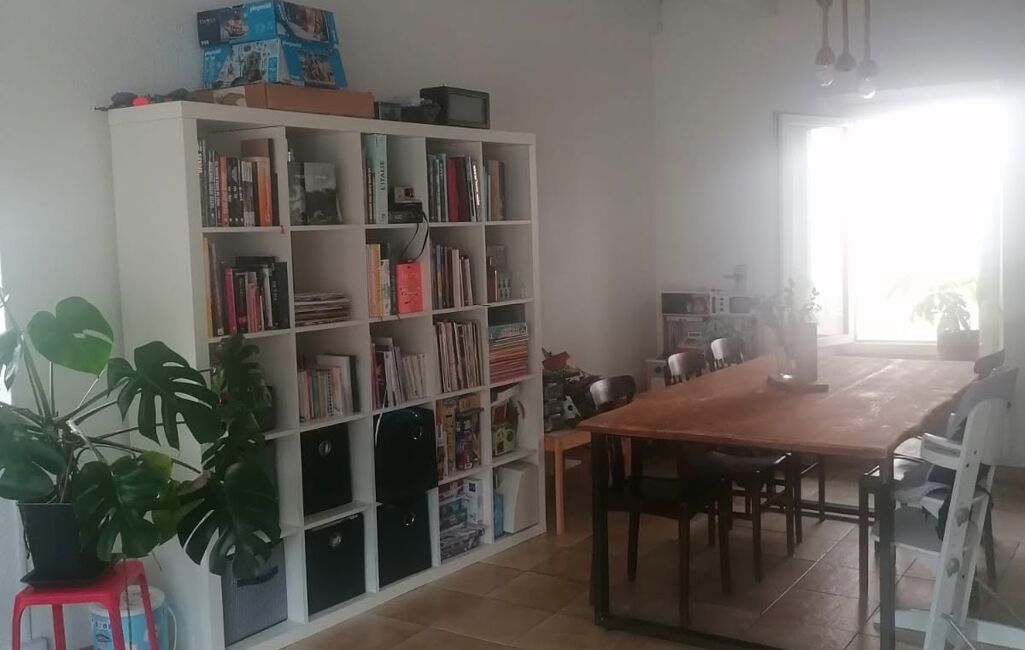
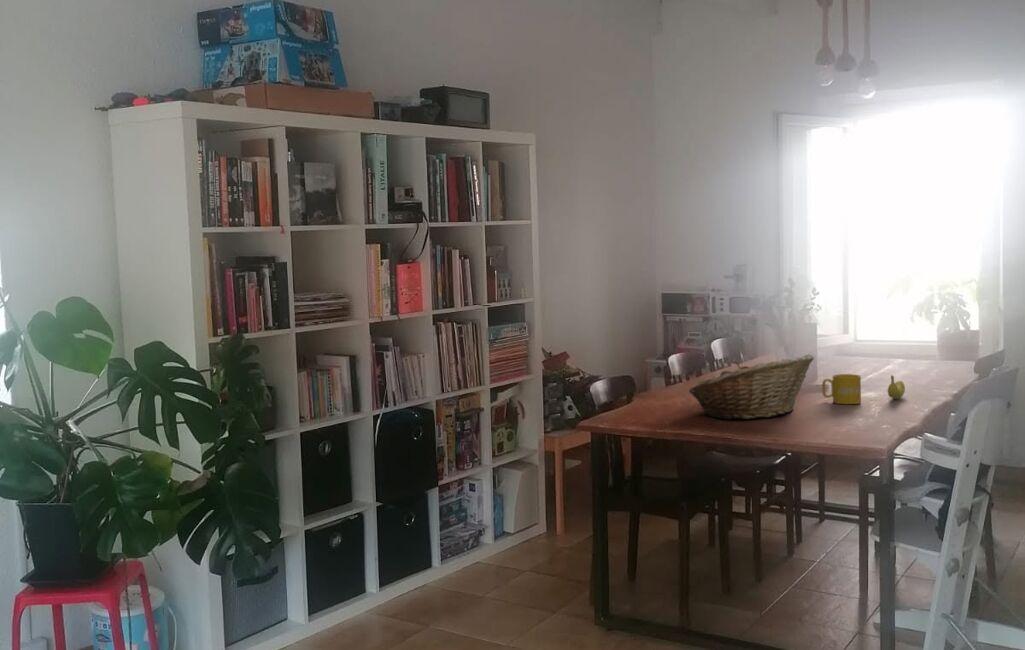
+ mug (841, 388)
+ fruit basket (753, 384)
+ fruit (896, 385)
